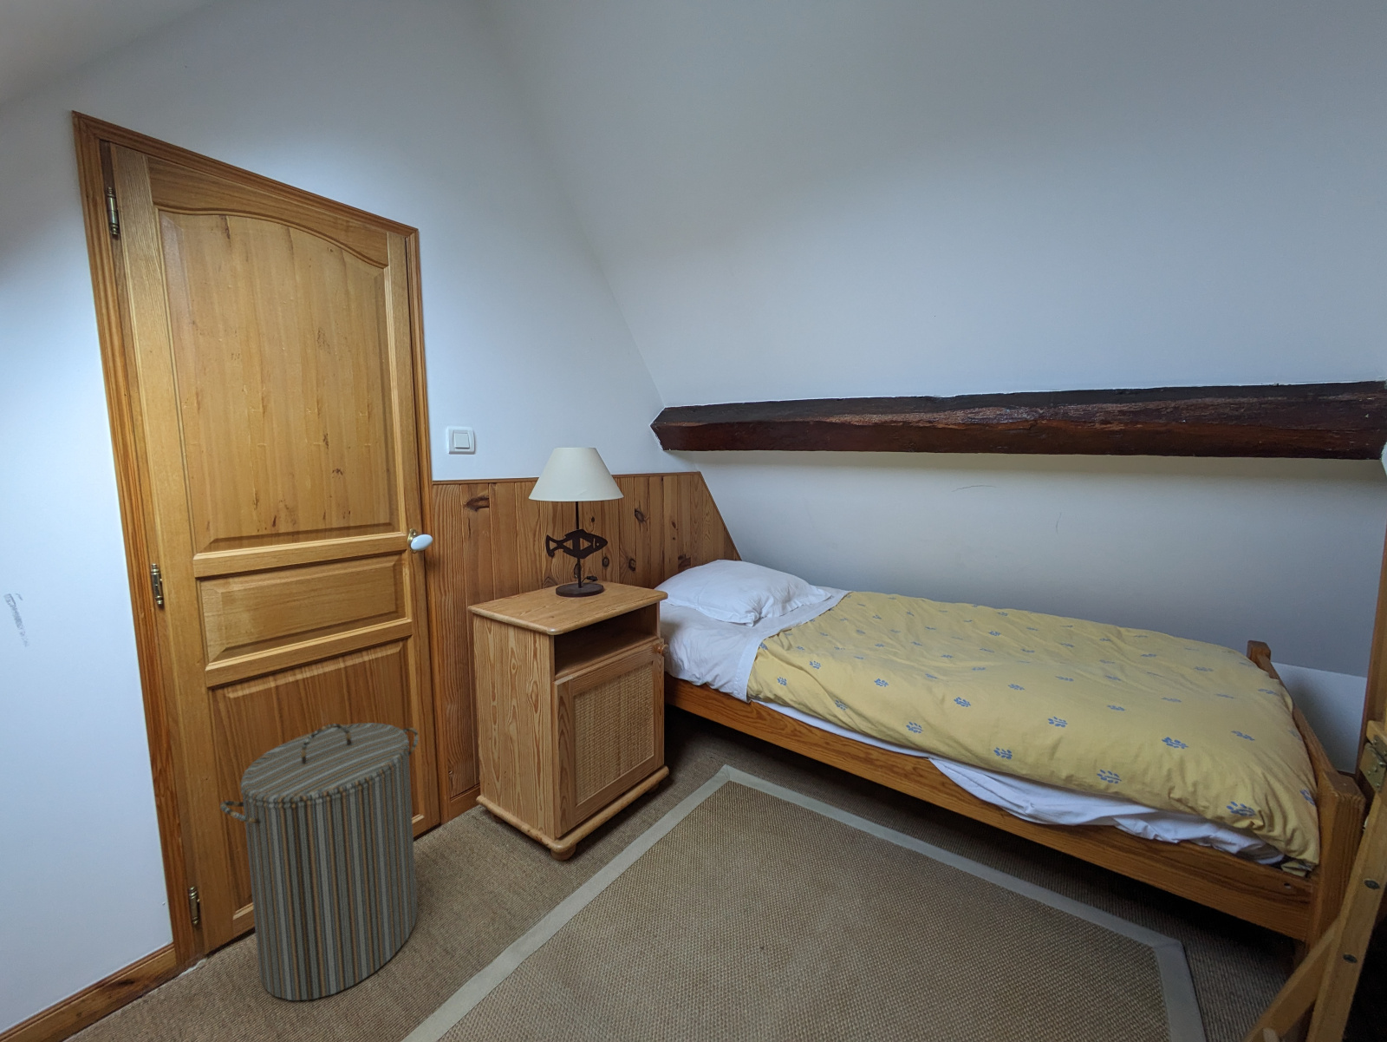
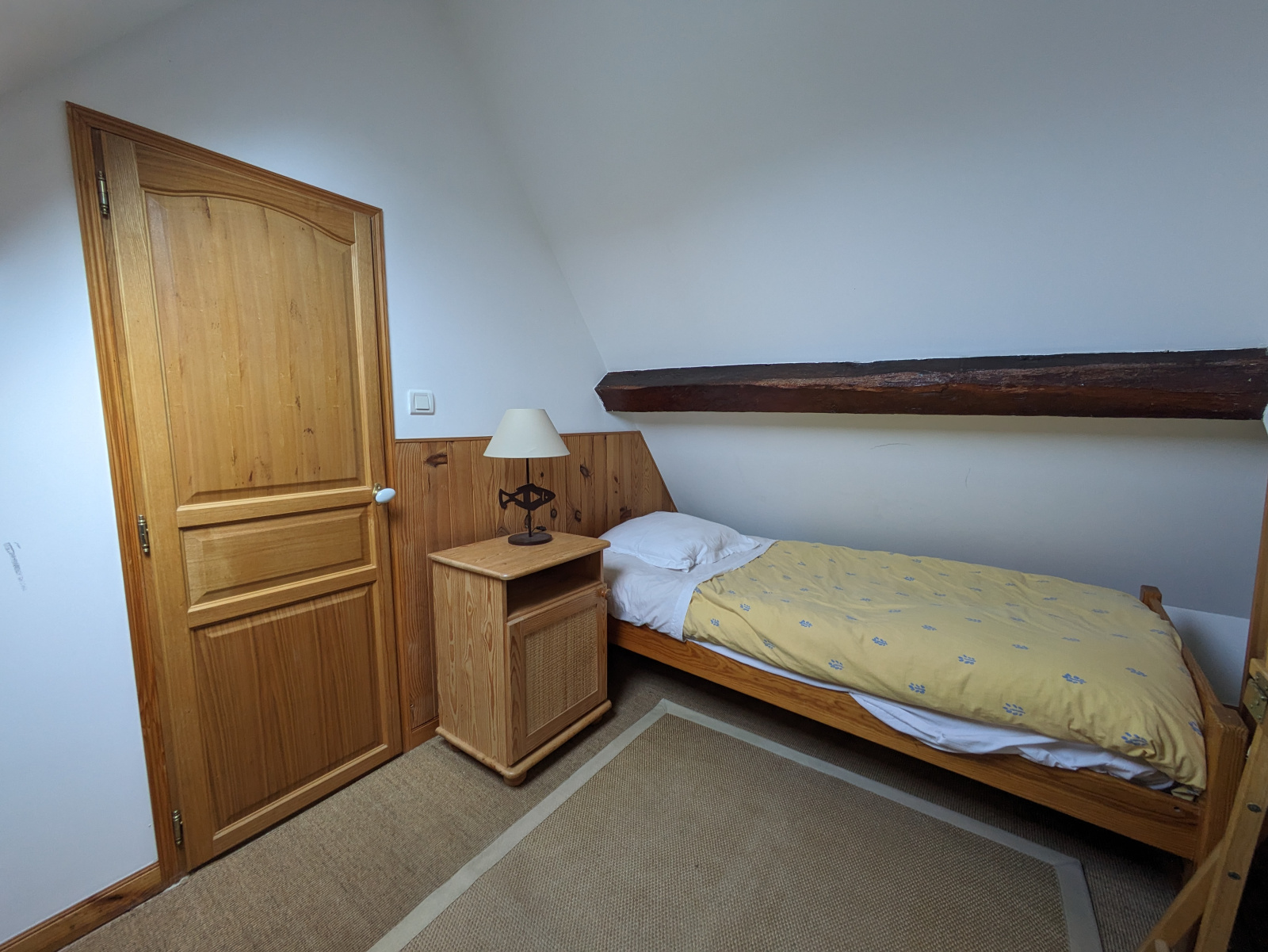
- laundry hamper (336, 834)
